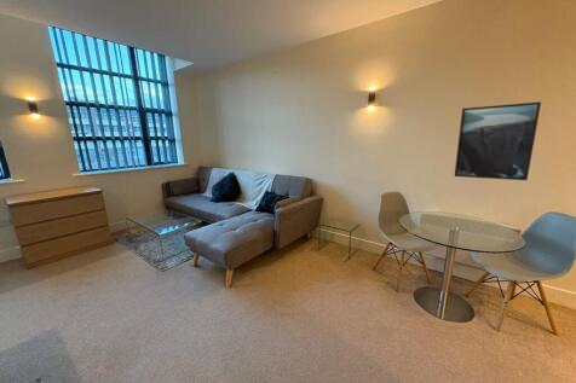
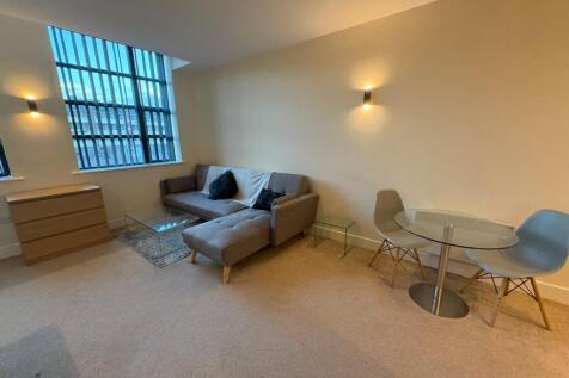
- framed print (493, 143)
